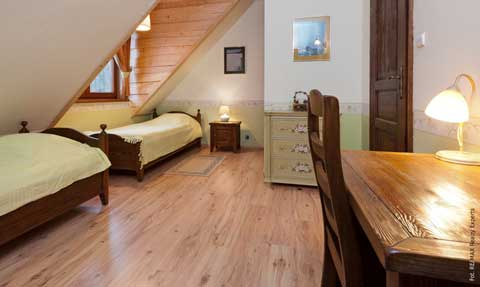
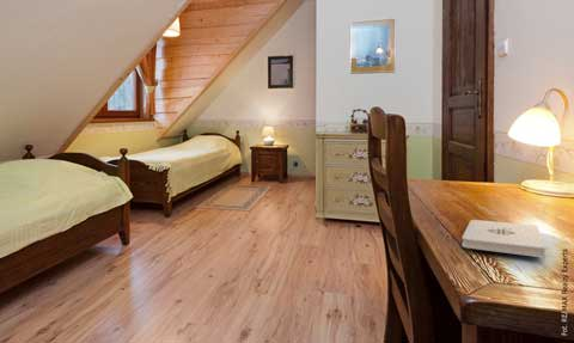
+ notepad (501, 234)
